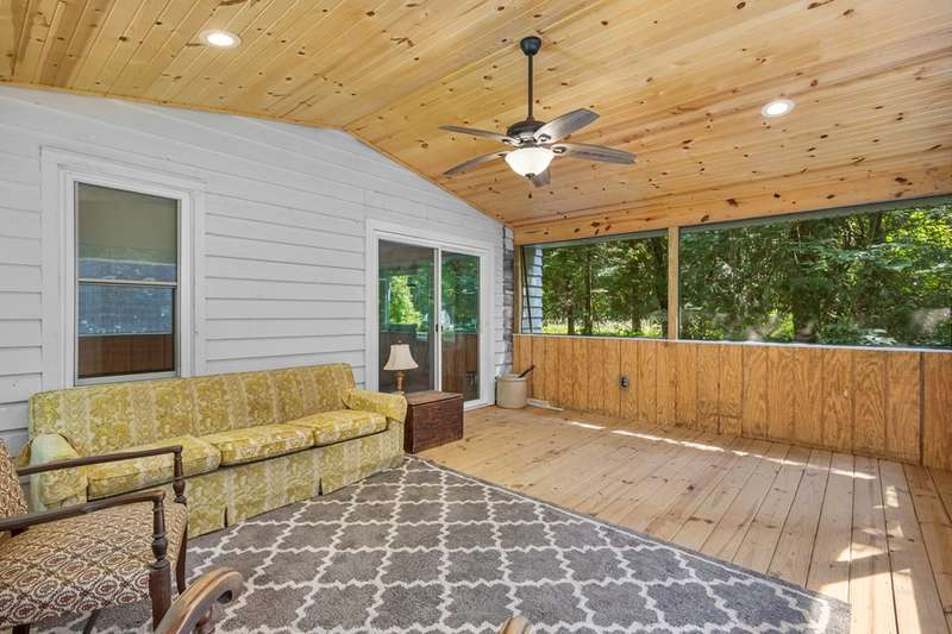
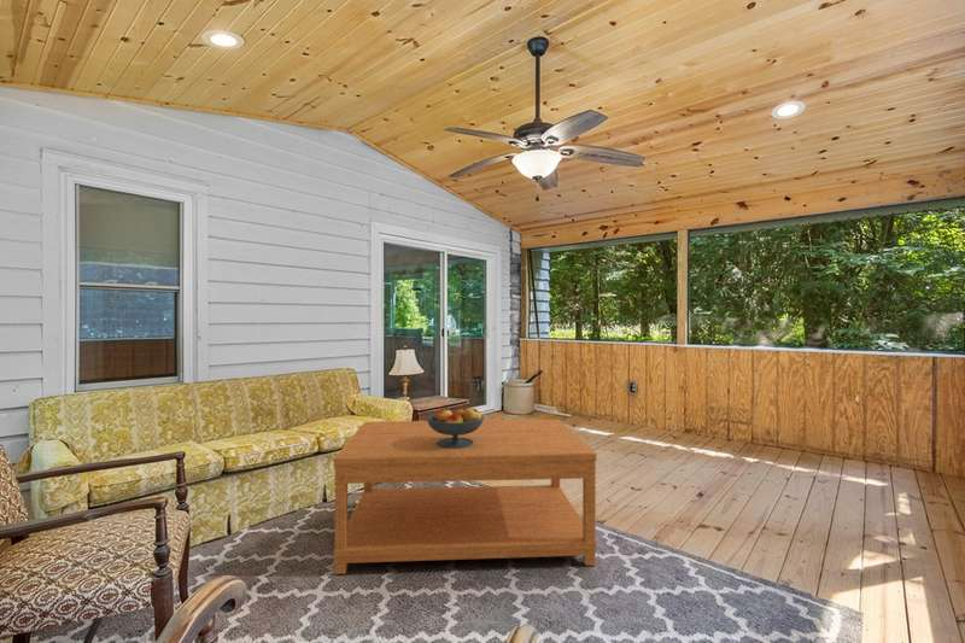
+ coffee table (464, 480)
+ fruit bowl (455, 425)
